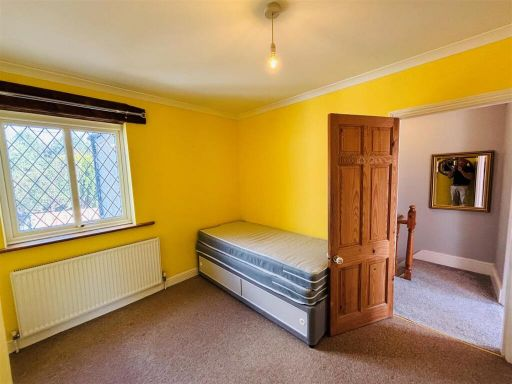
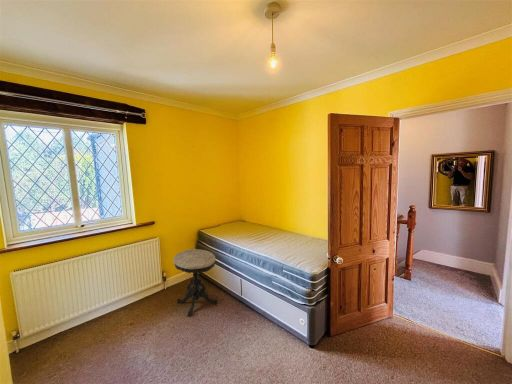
+ side table (195, 280)
